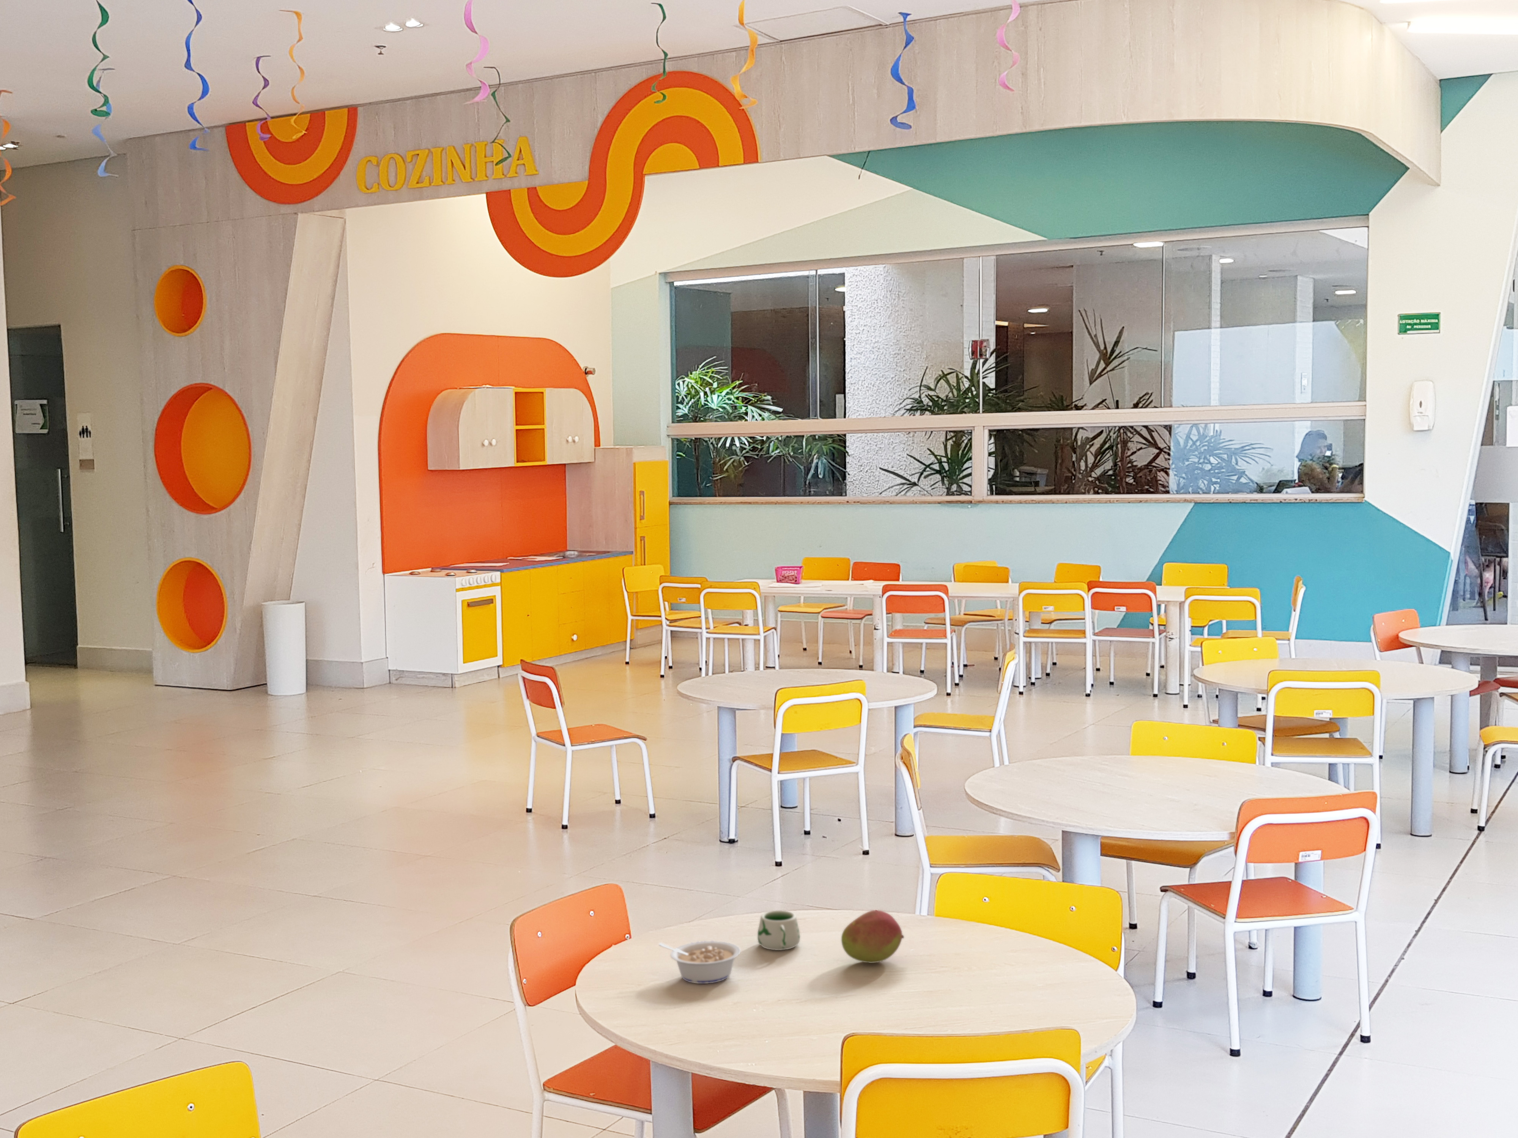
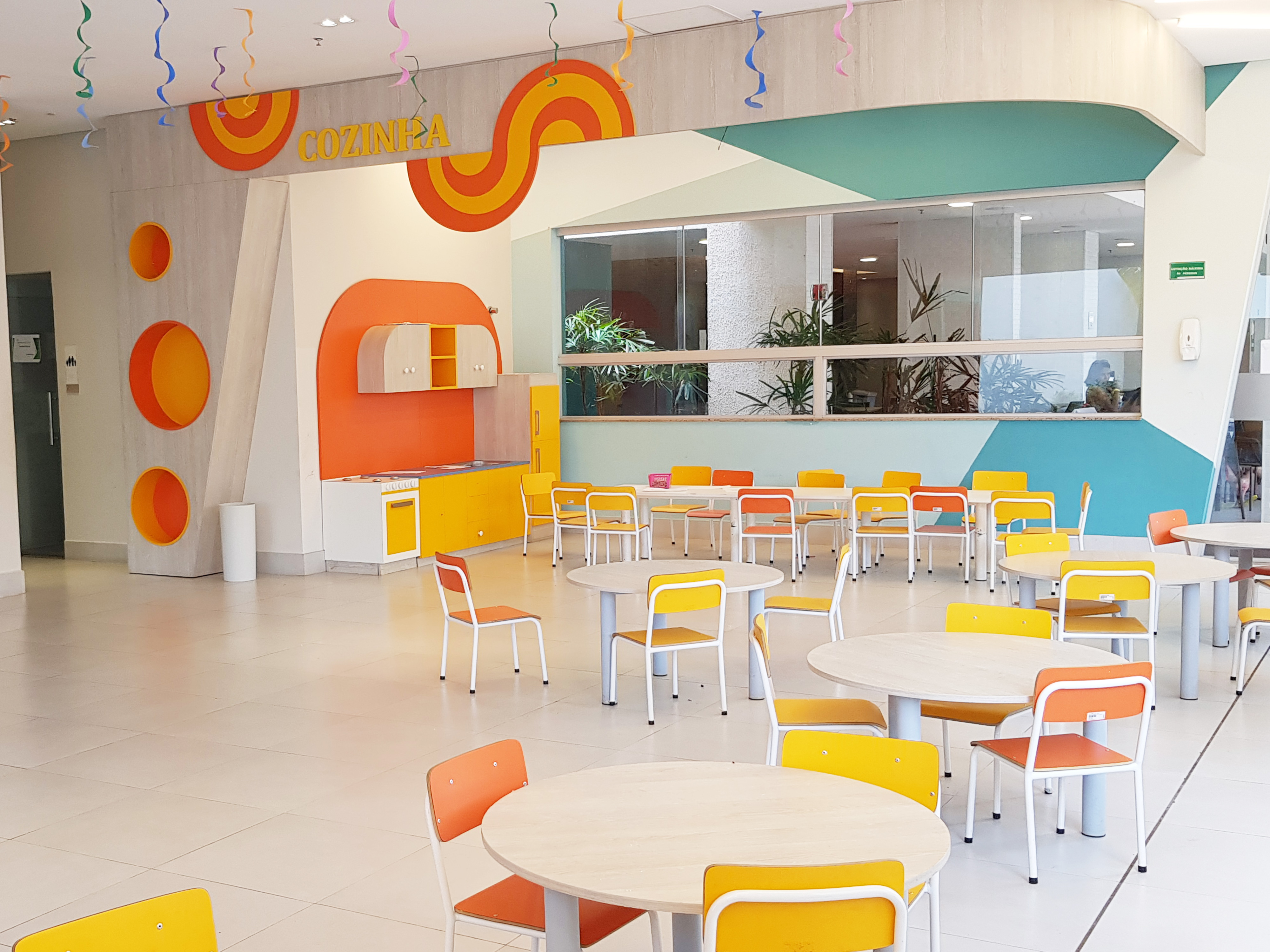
- legume (703, 961)
- mug (779, 932)
- fruit (873, 936)
